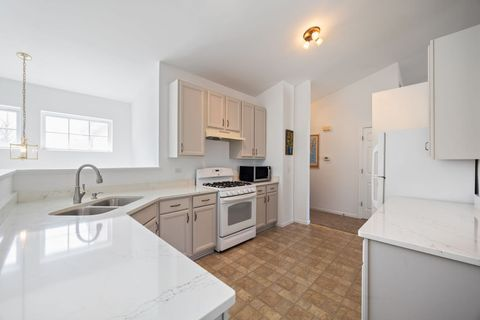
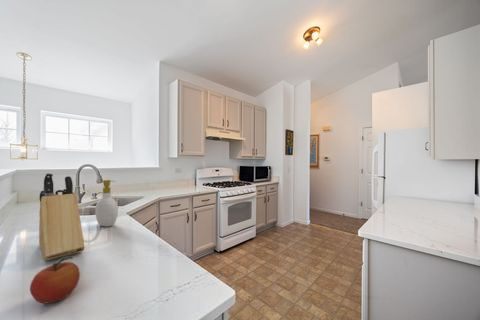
+ soap bottle (107, 202)
+ fruit (56, 278)
+ knife block (59, 209)
